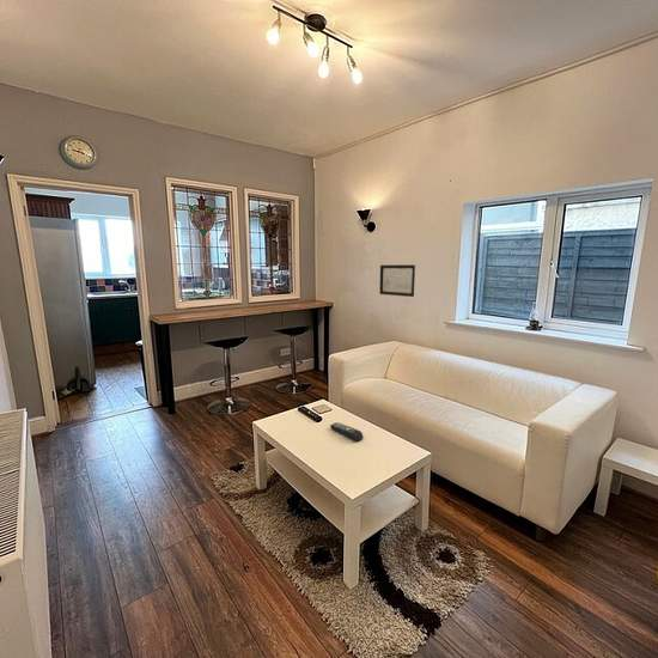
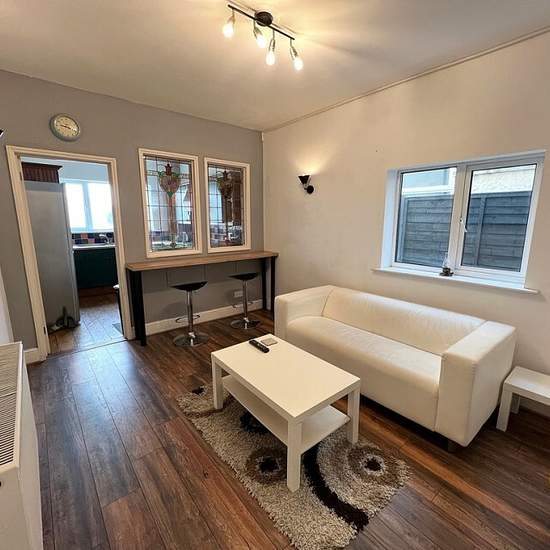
- remote control (346, 429)
- wall art (396, 280)
